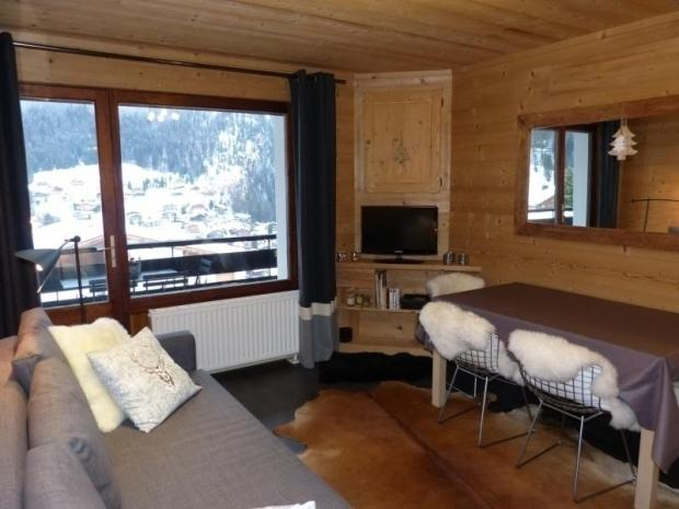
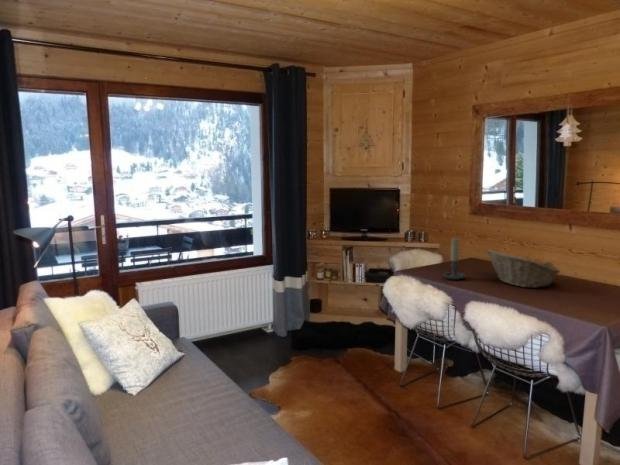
+ fruit basket (521, 266)
+ candle holder (452, 258)
